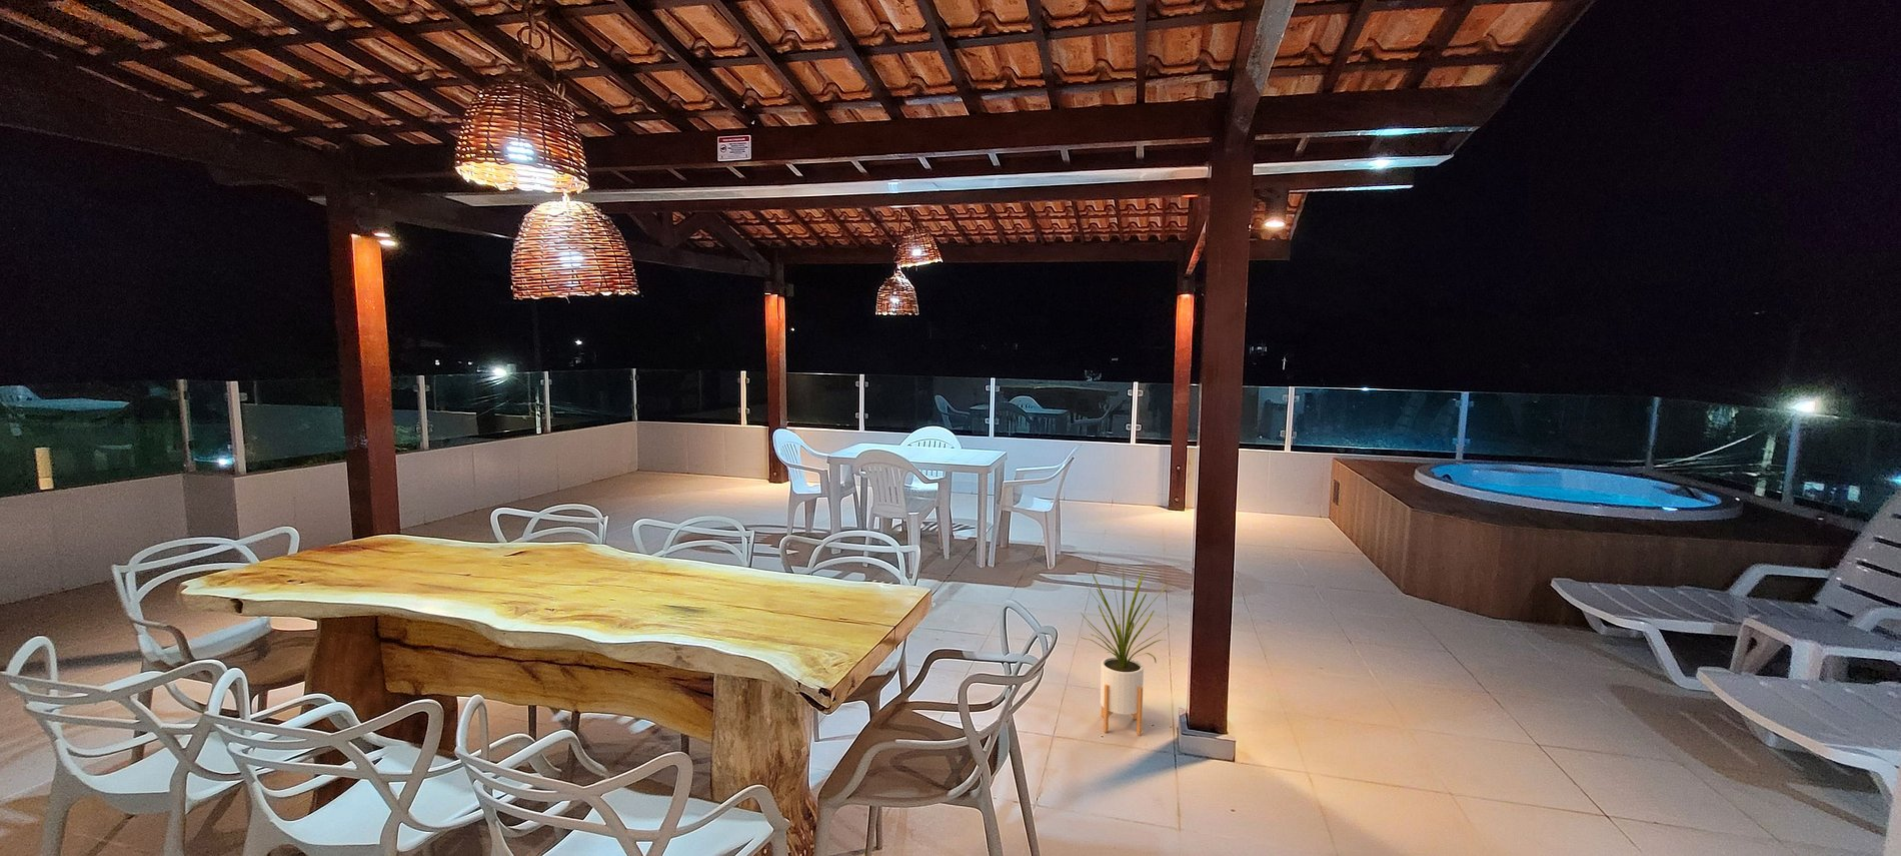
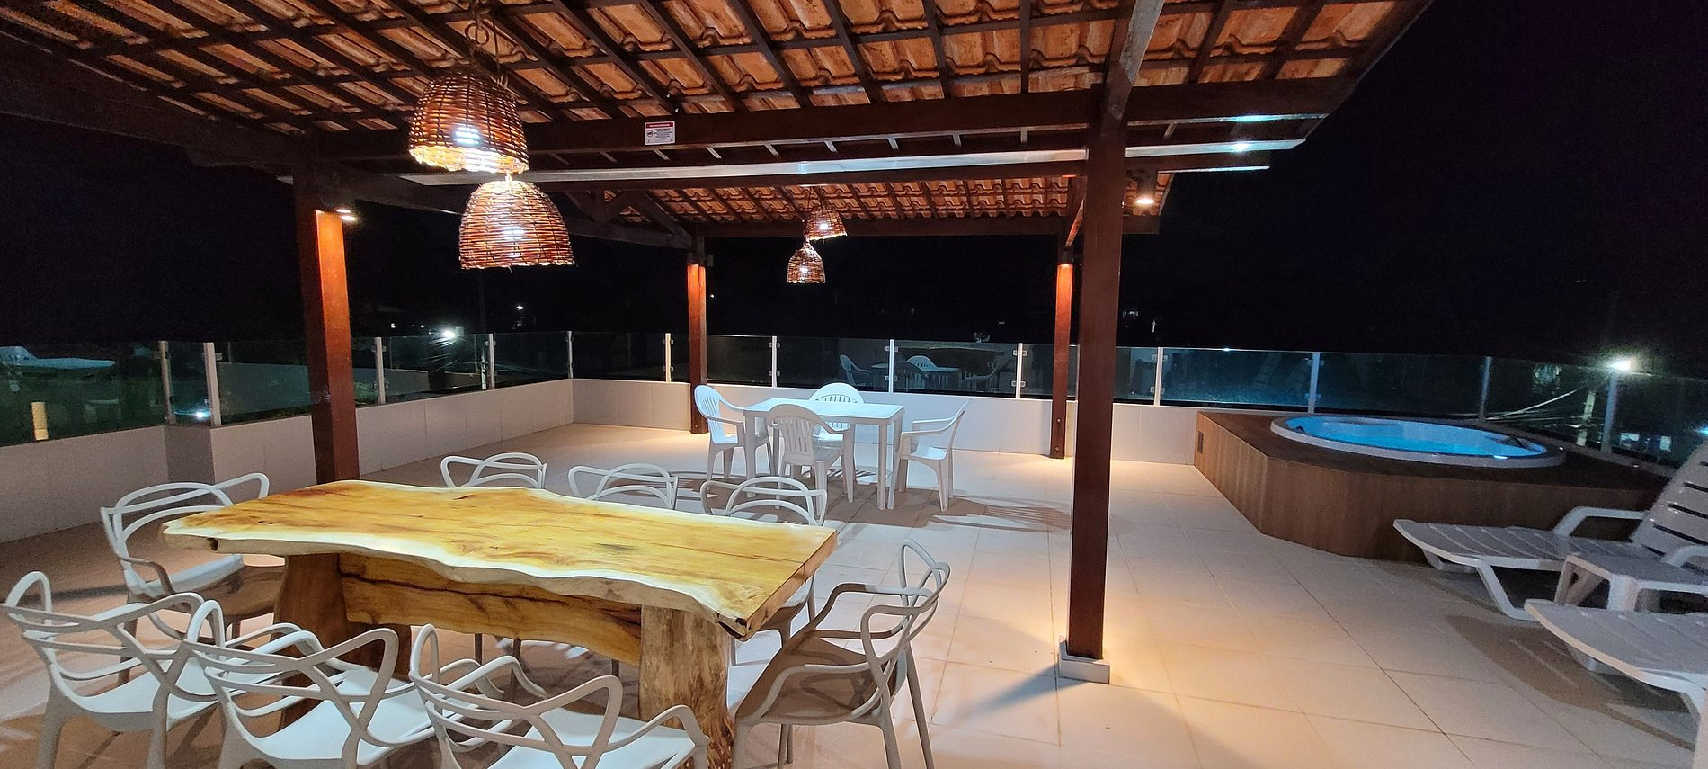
- house plant (1121, 644)
